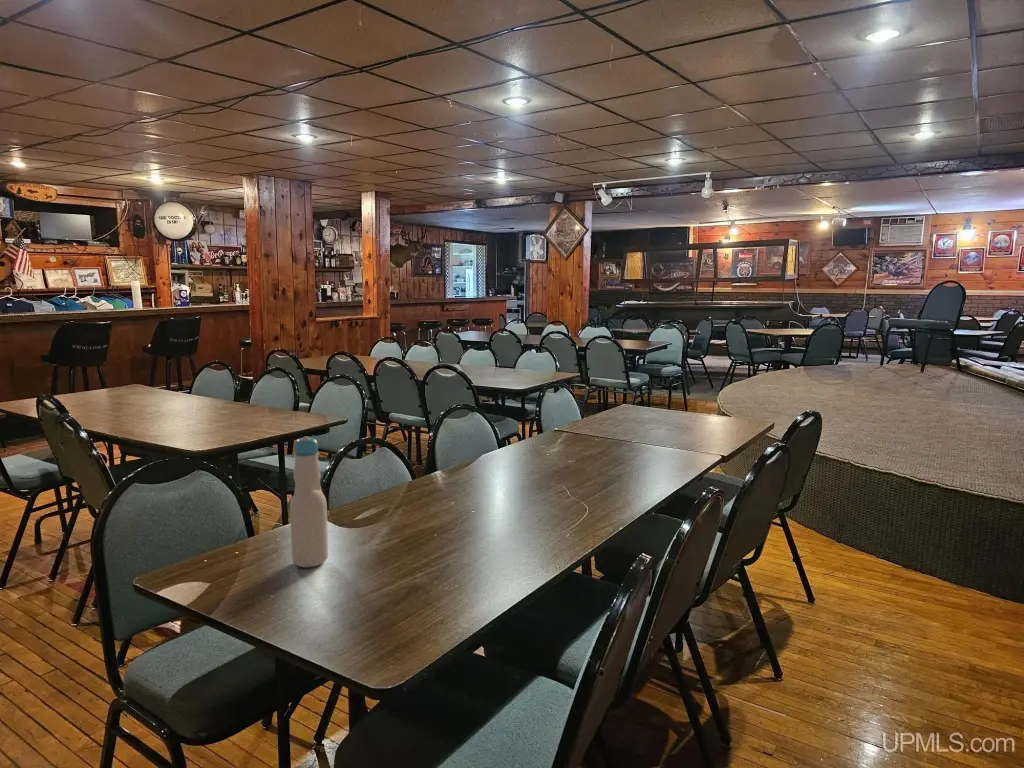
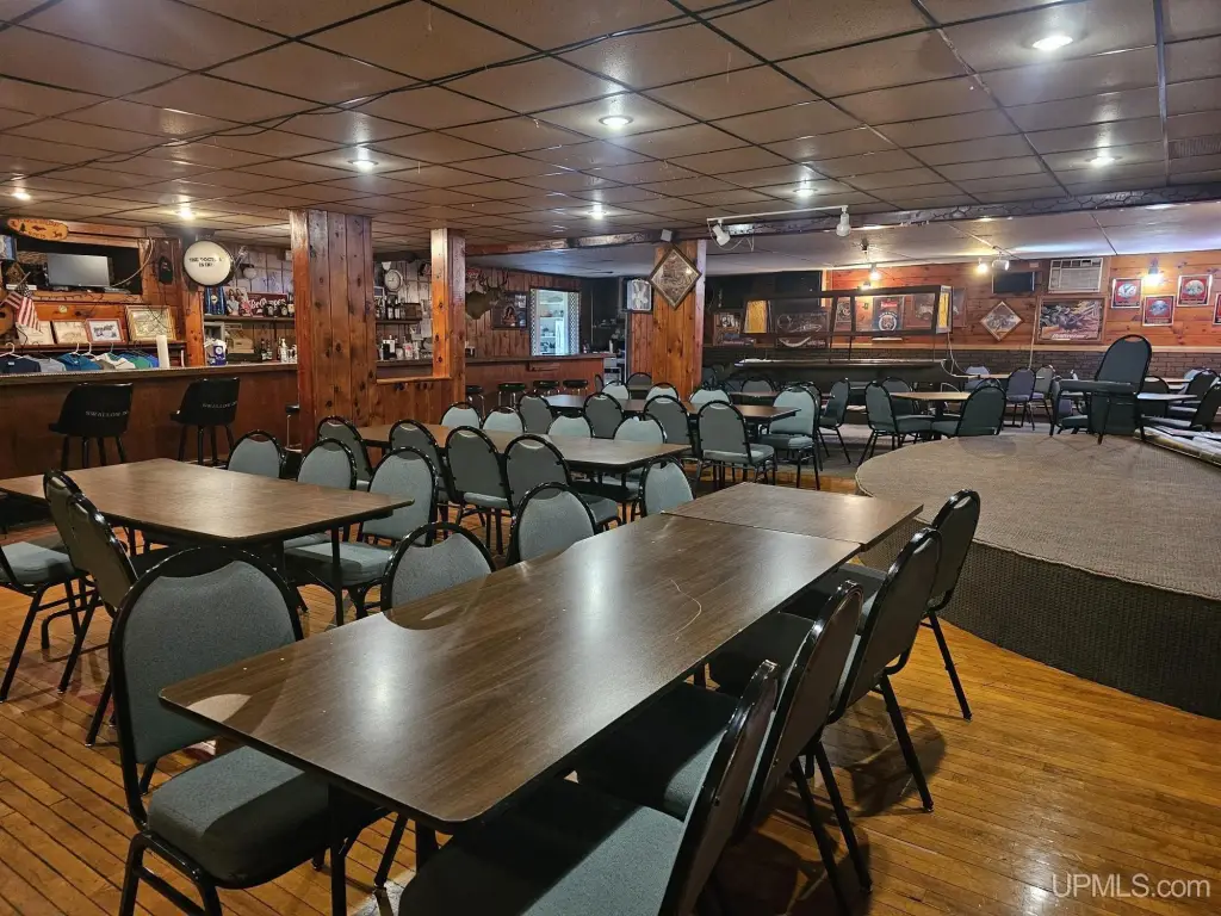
- bottle (308, 500)
